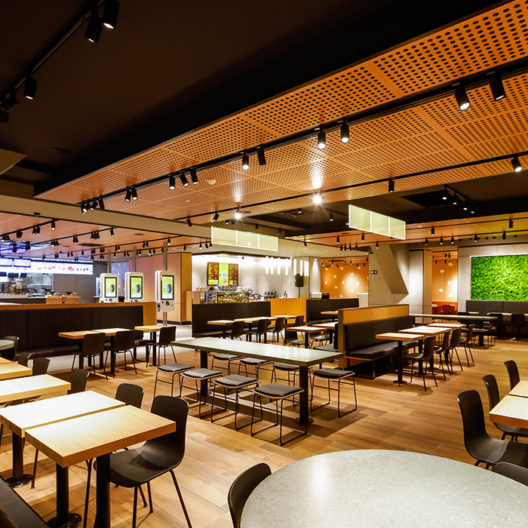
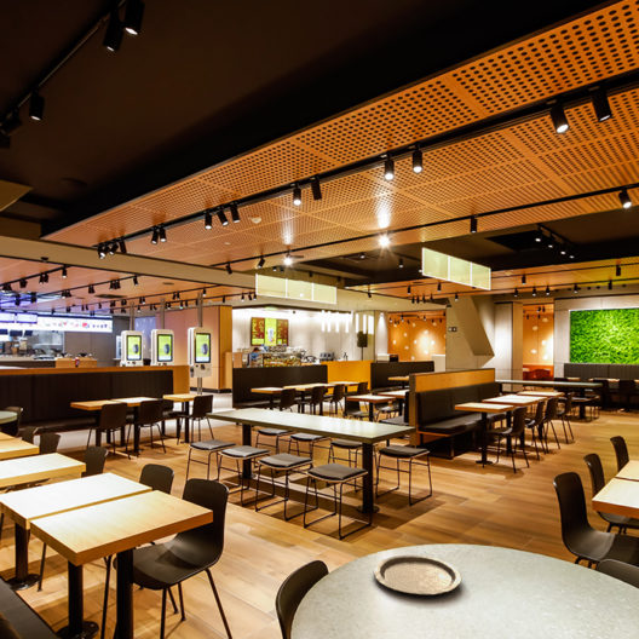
+ plate (416, 575)
